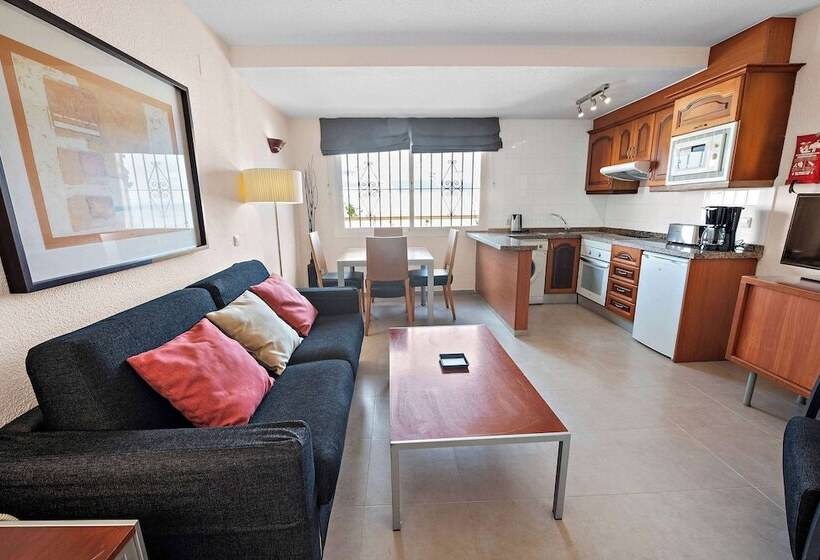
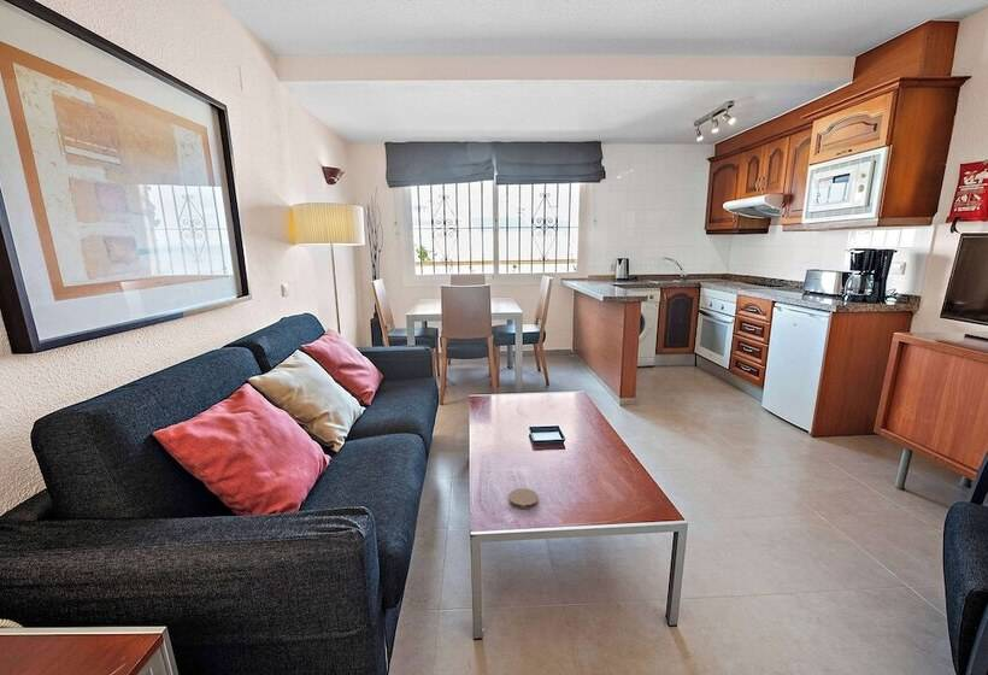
+ coaster (523, 498)
